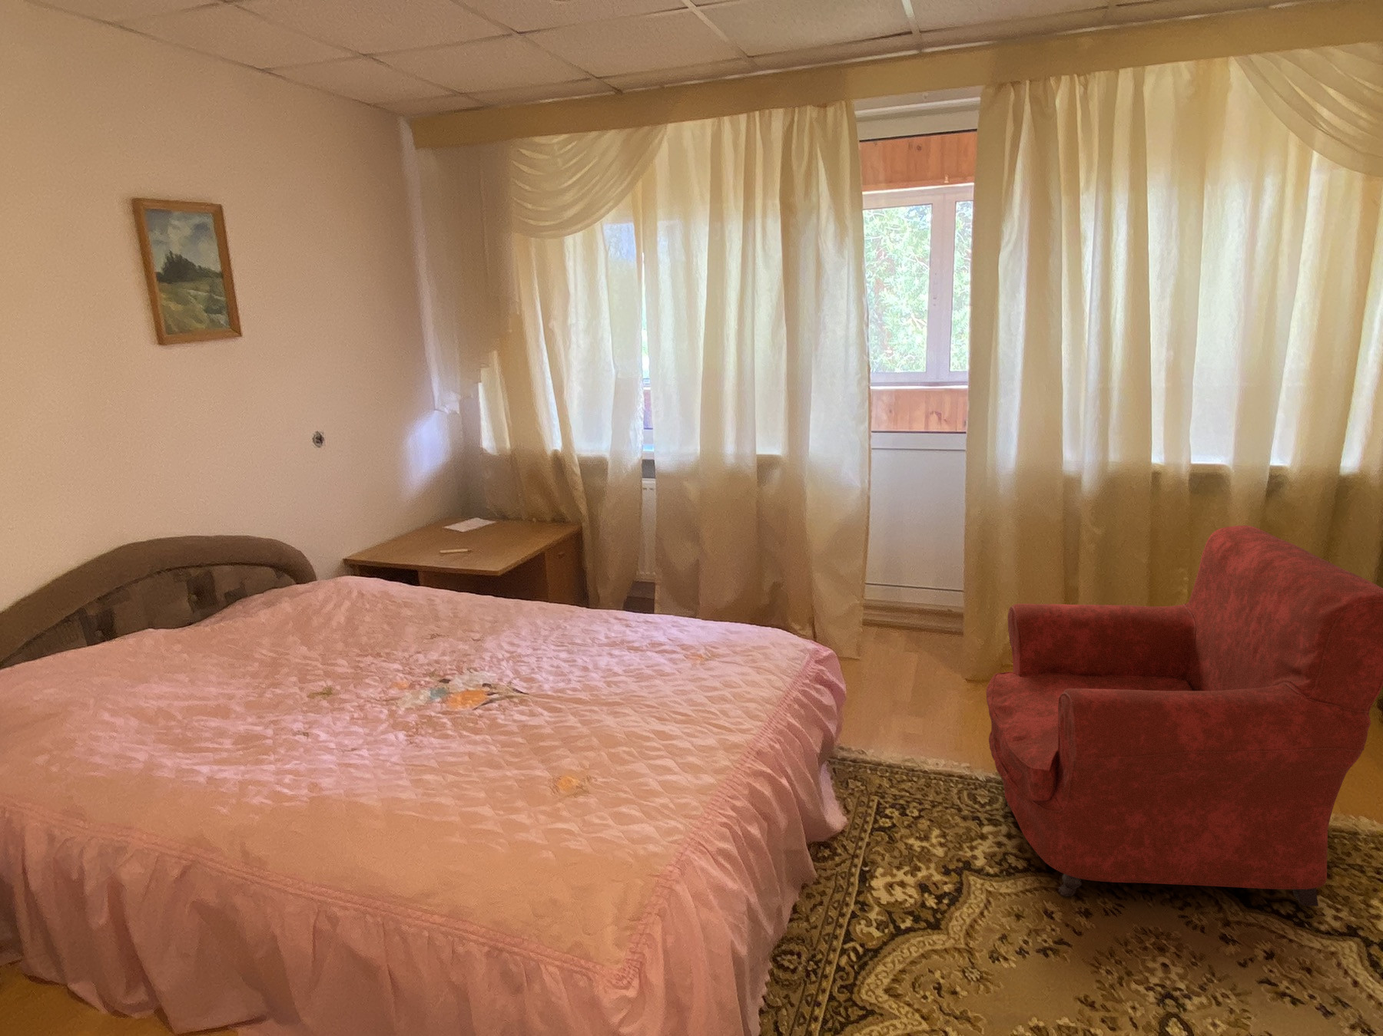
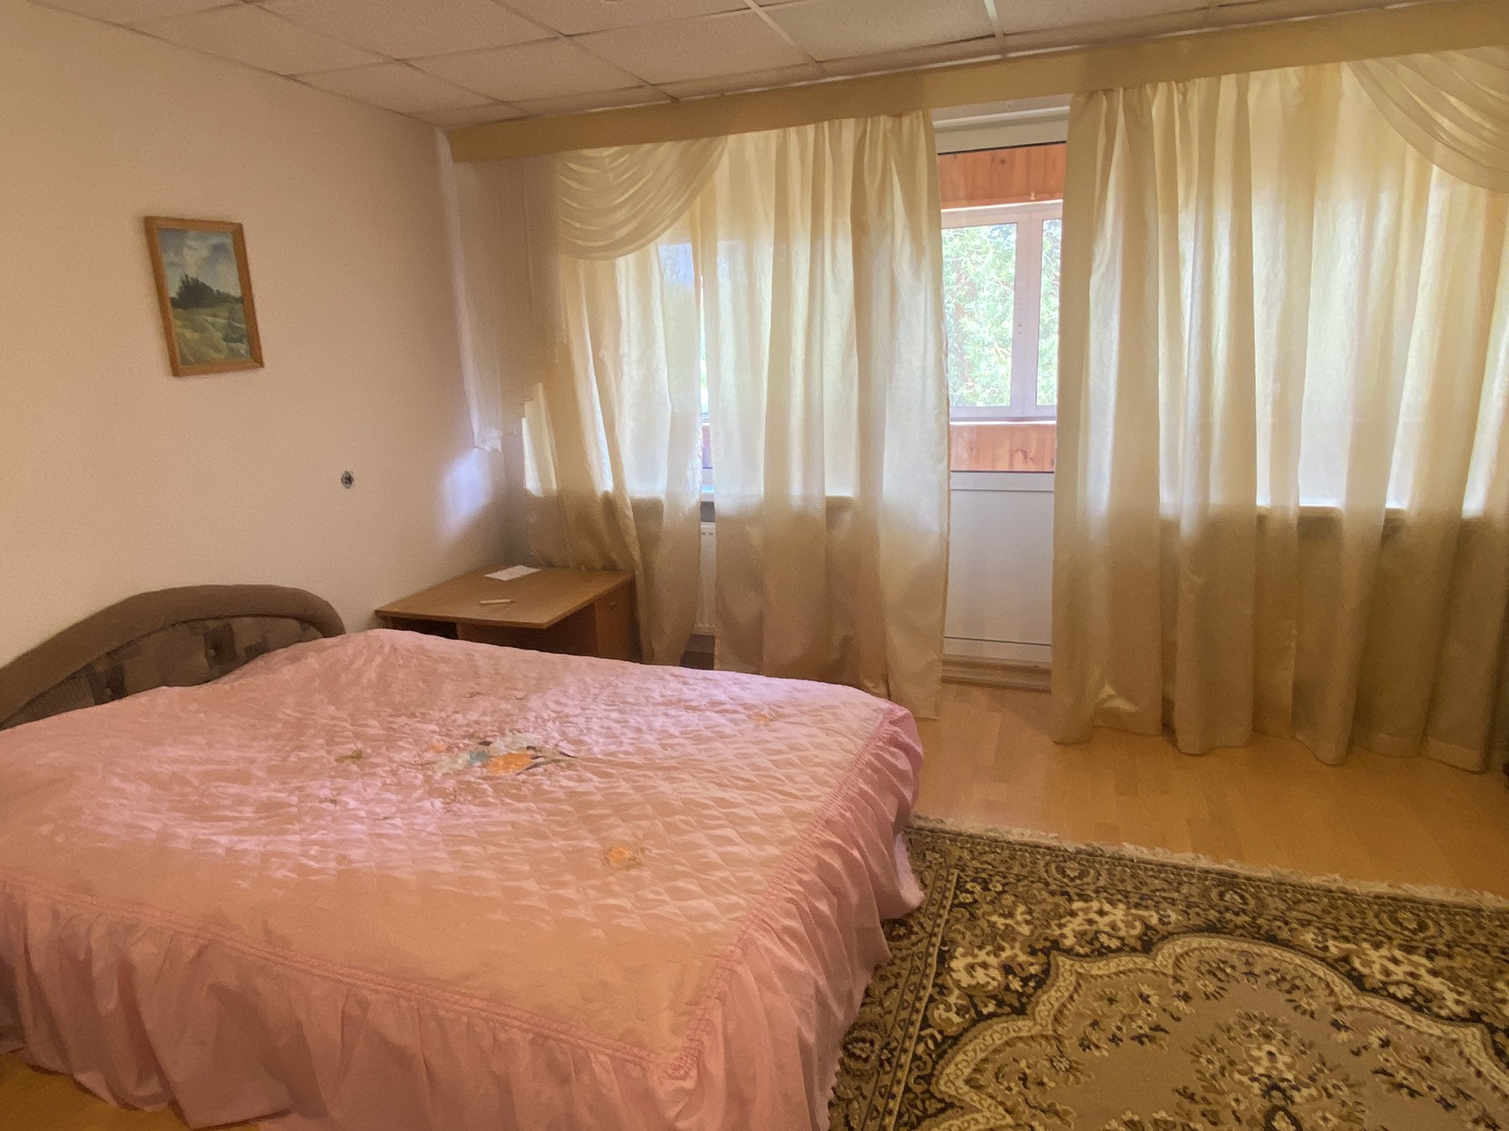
- armchair (1154, 694)
